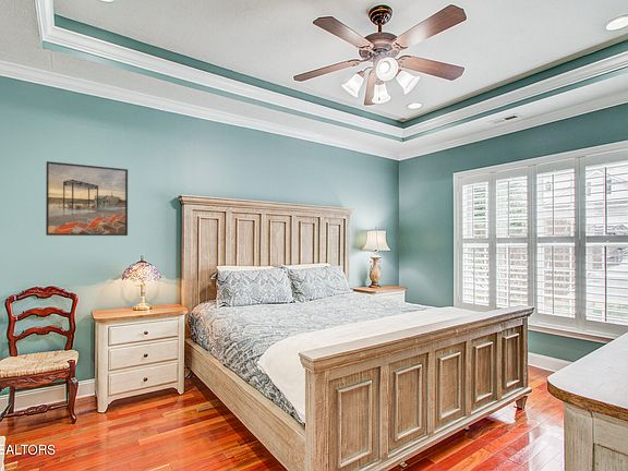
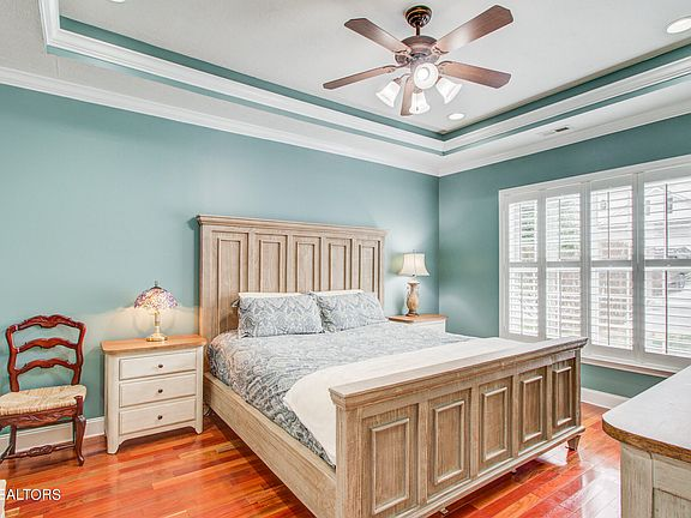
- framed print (88, 201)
